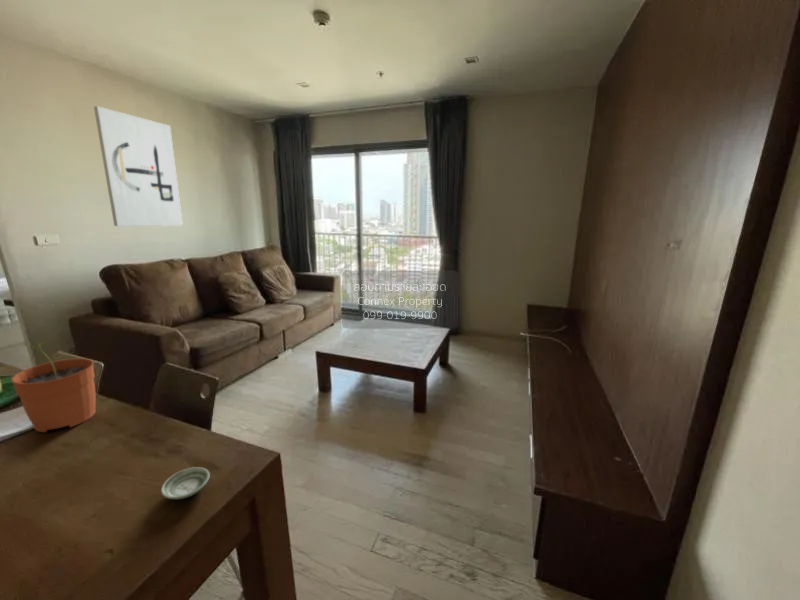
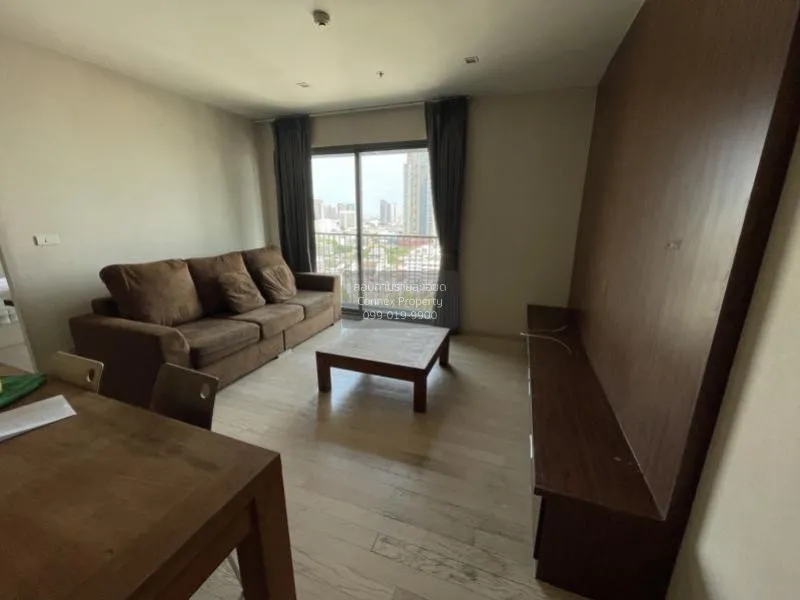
- saucer (186, 485)
- plant pot (57, 382)
- wall art (143, 173)
